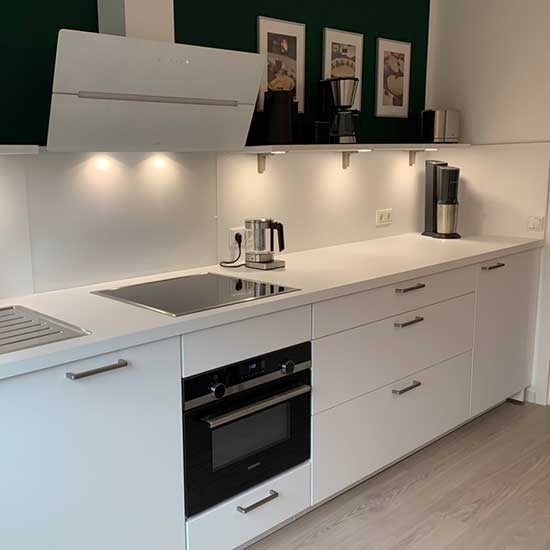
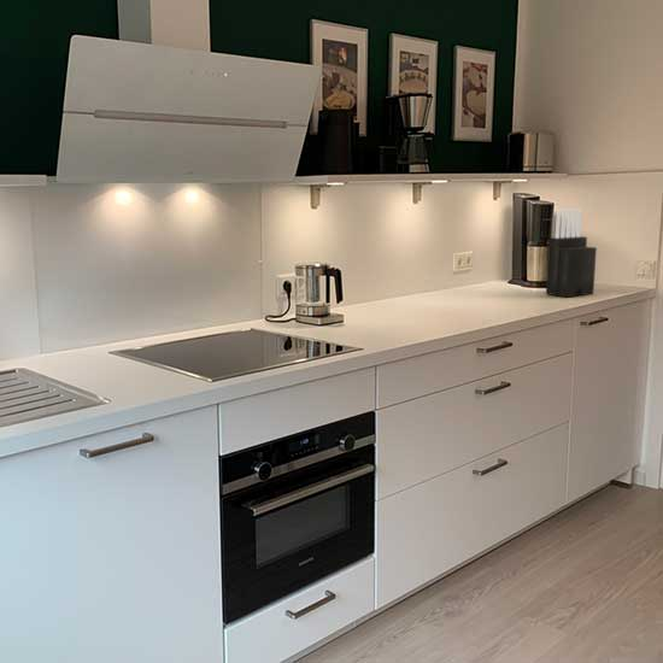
+ knife block (574, 252)
